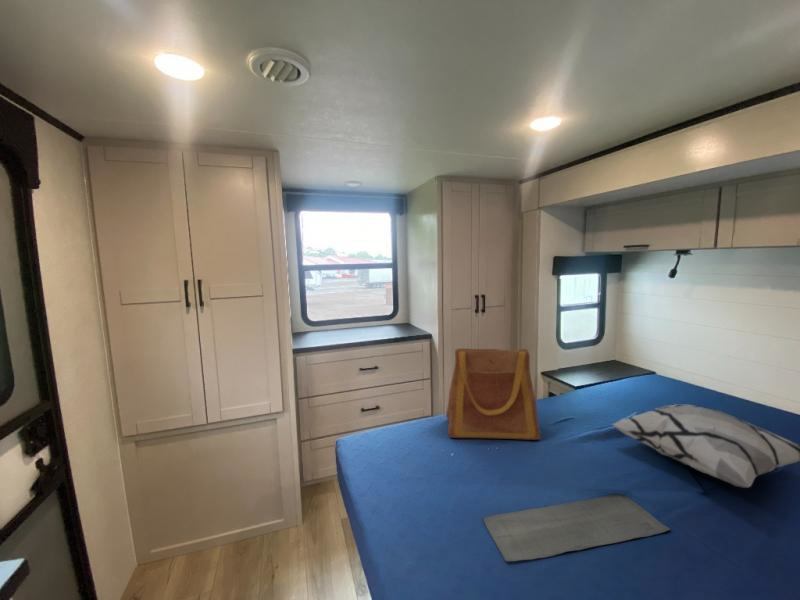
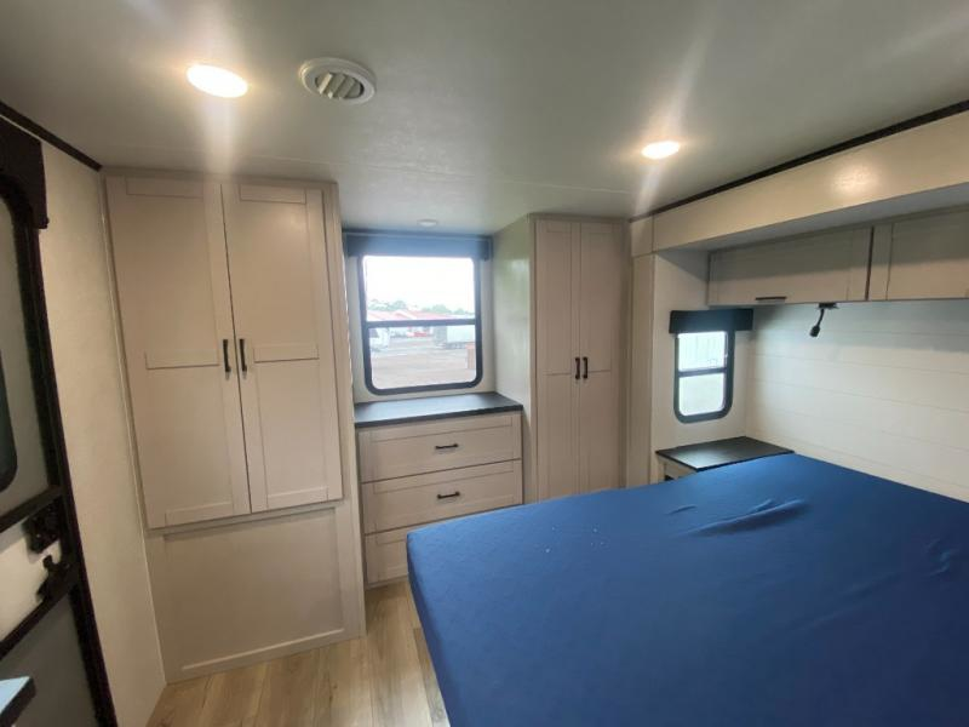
- bath mat (573, 523)
- tote bag (490, 389)
- decorative pillow (705, 438)
